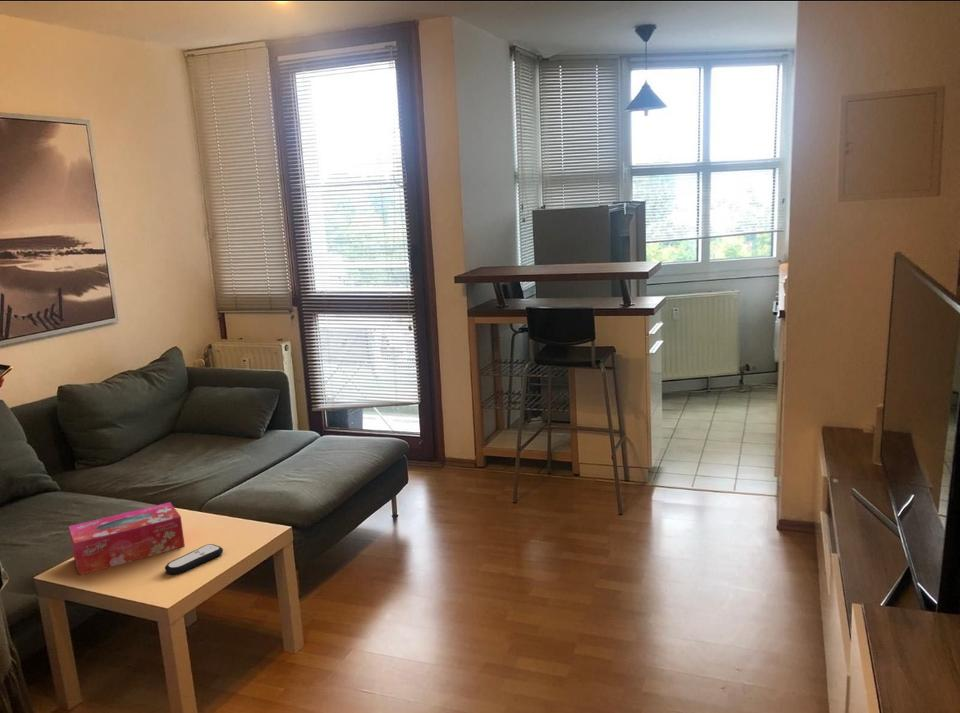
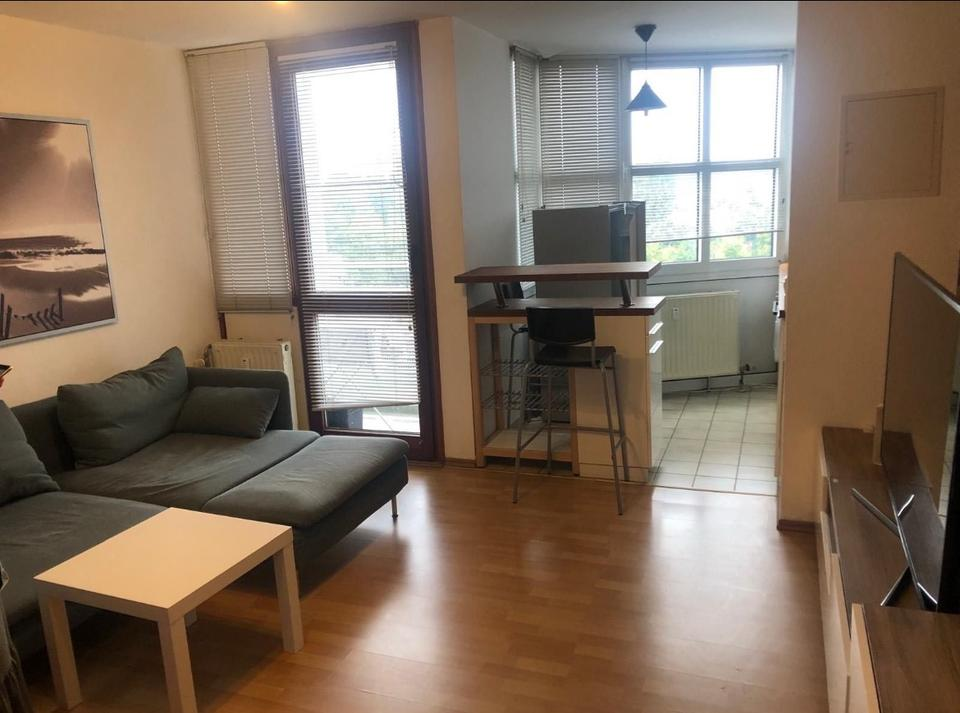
- tissue box (127, 536)
- remote control (193, 558)
